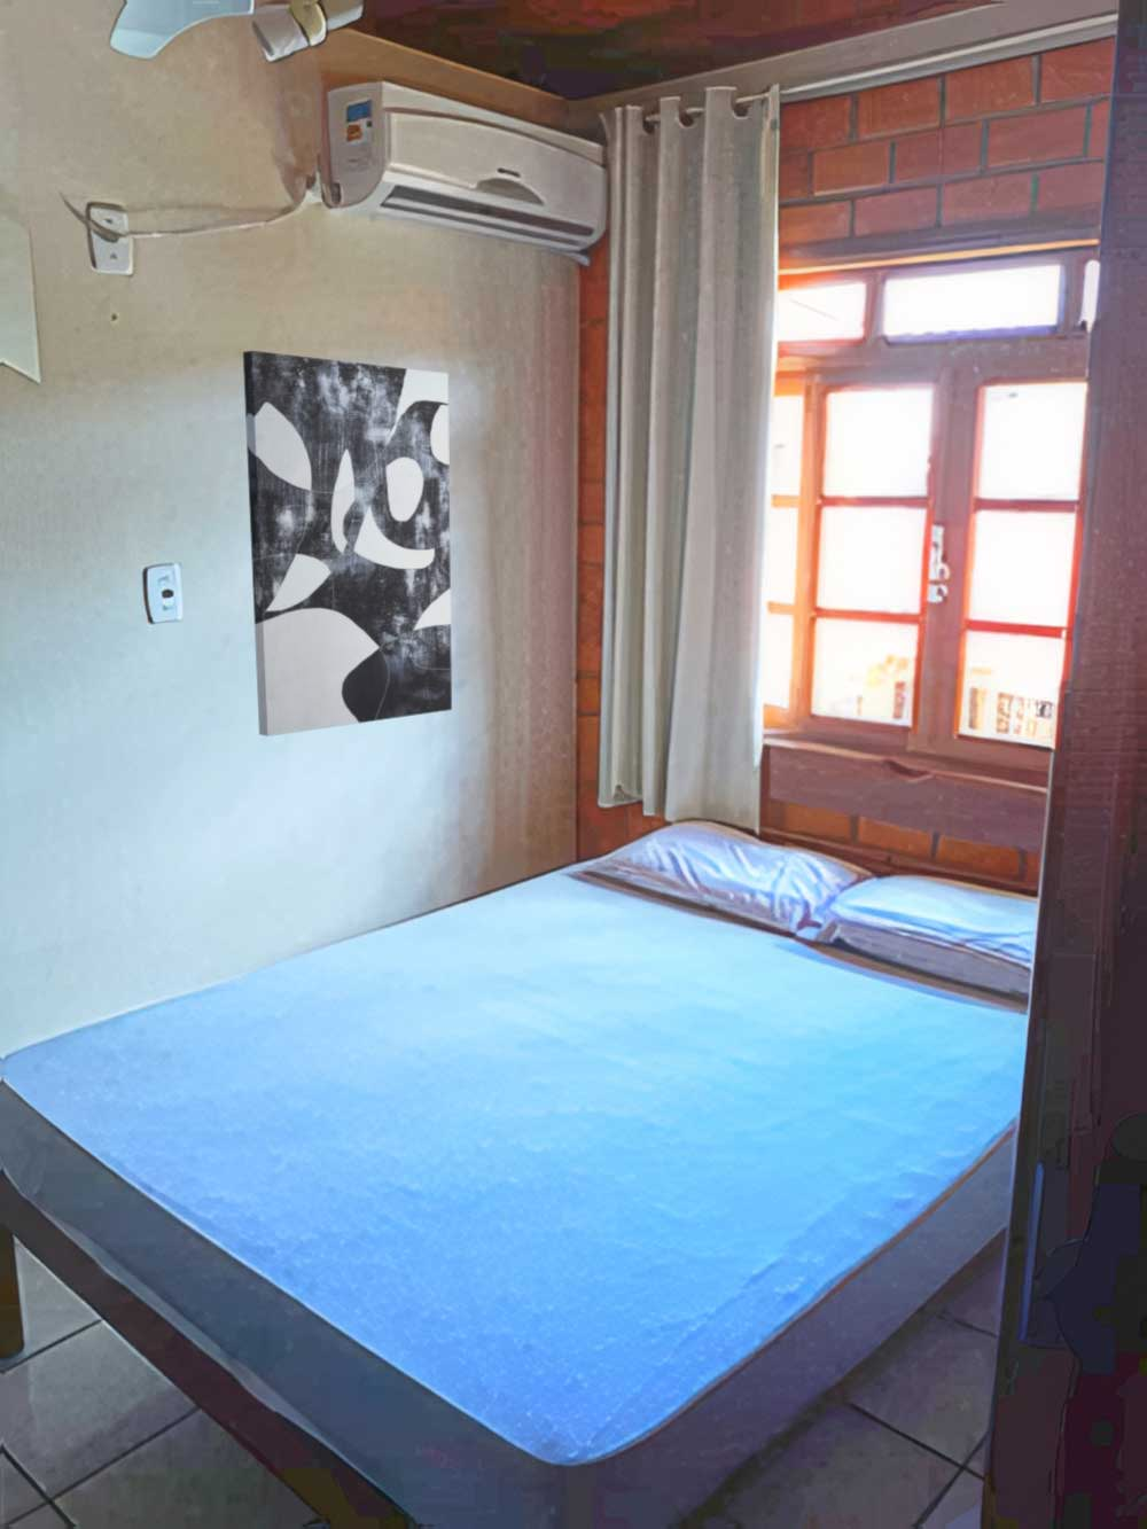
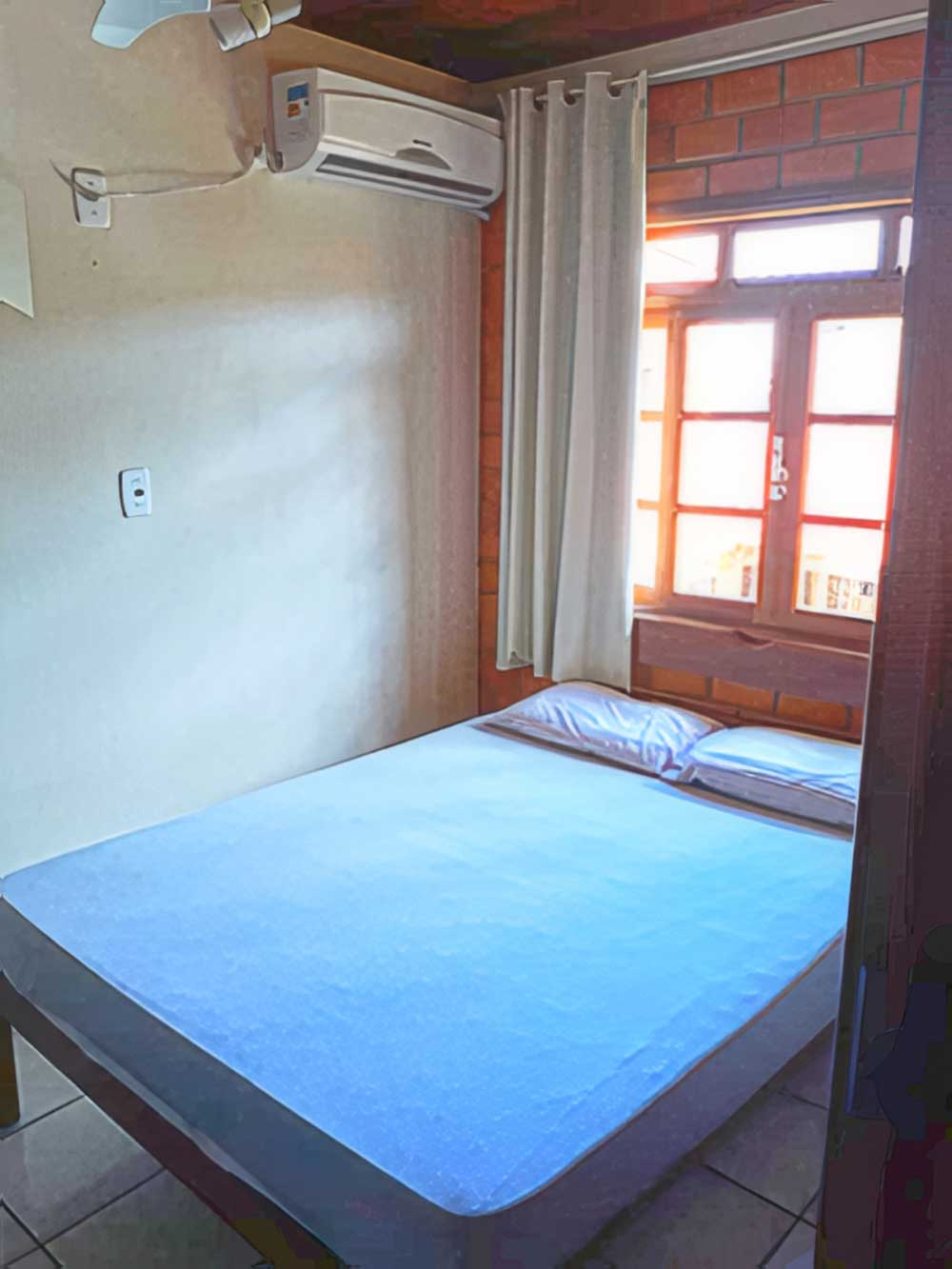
- wall art (355, 547)
